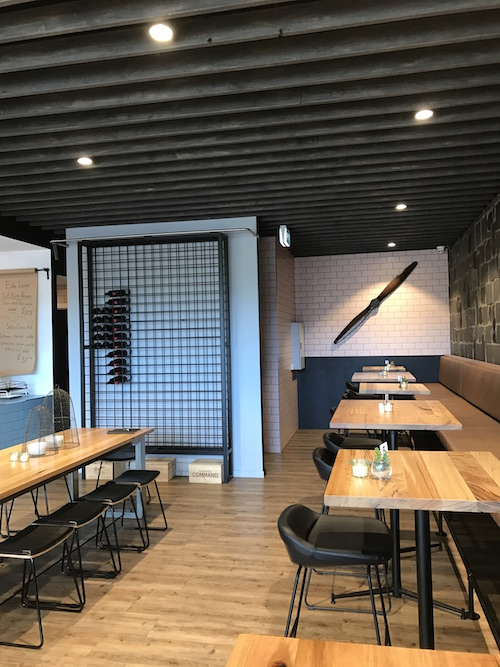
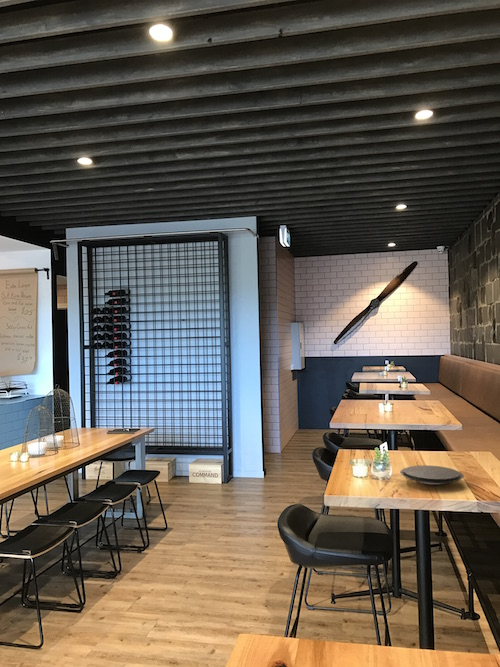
+ plate (431, 477)
